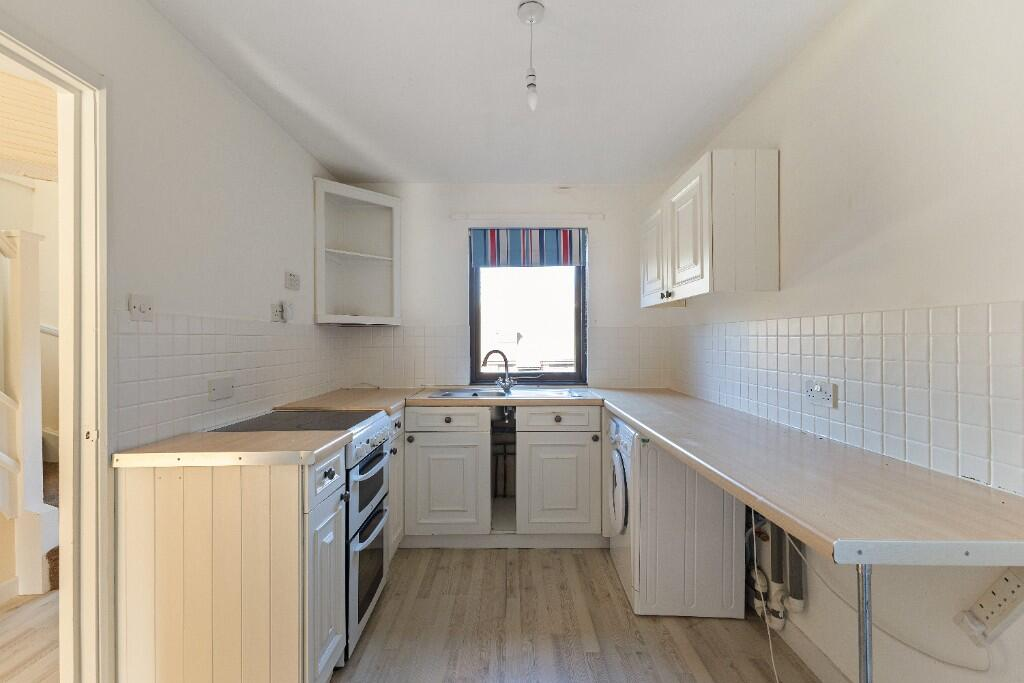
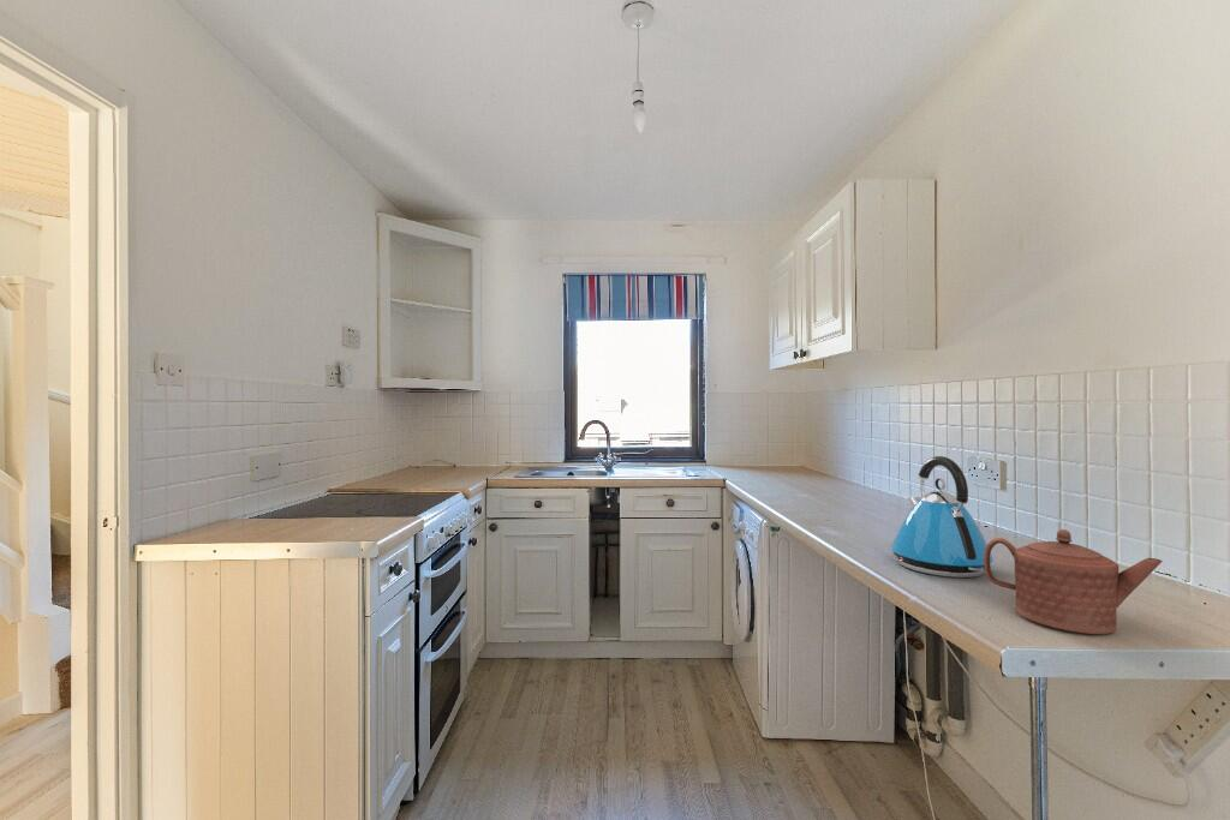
+ teapot (1064, 574)
+ kettle (942, 511)
